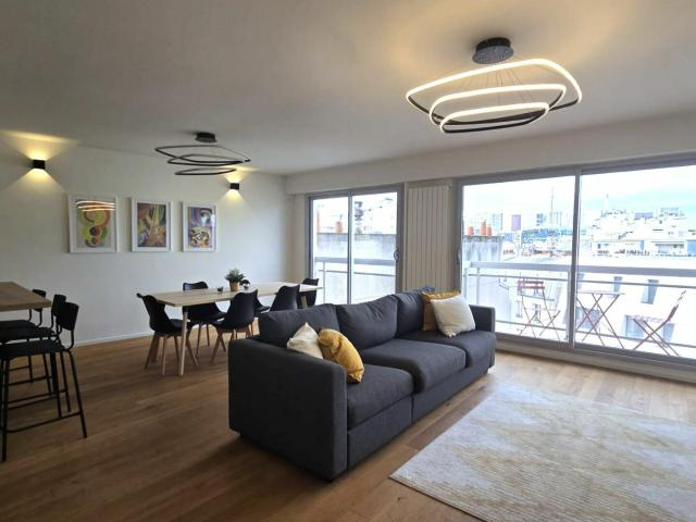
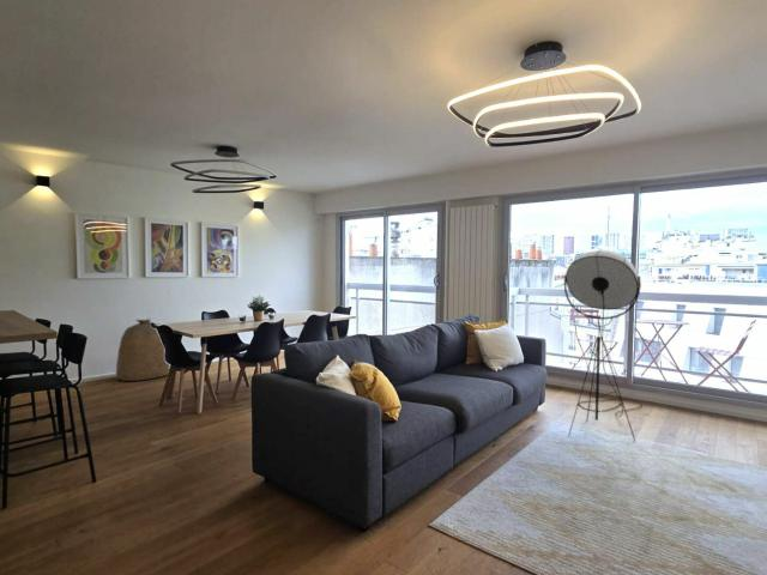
+ bag (146, 347)
+ floor lamp (602, 334)
